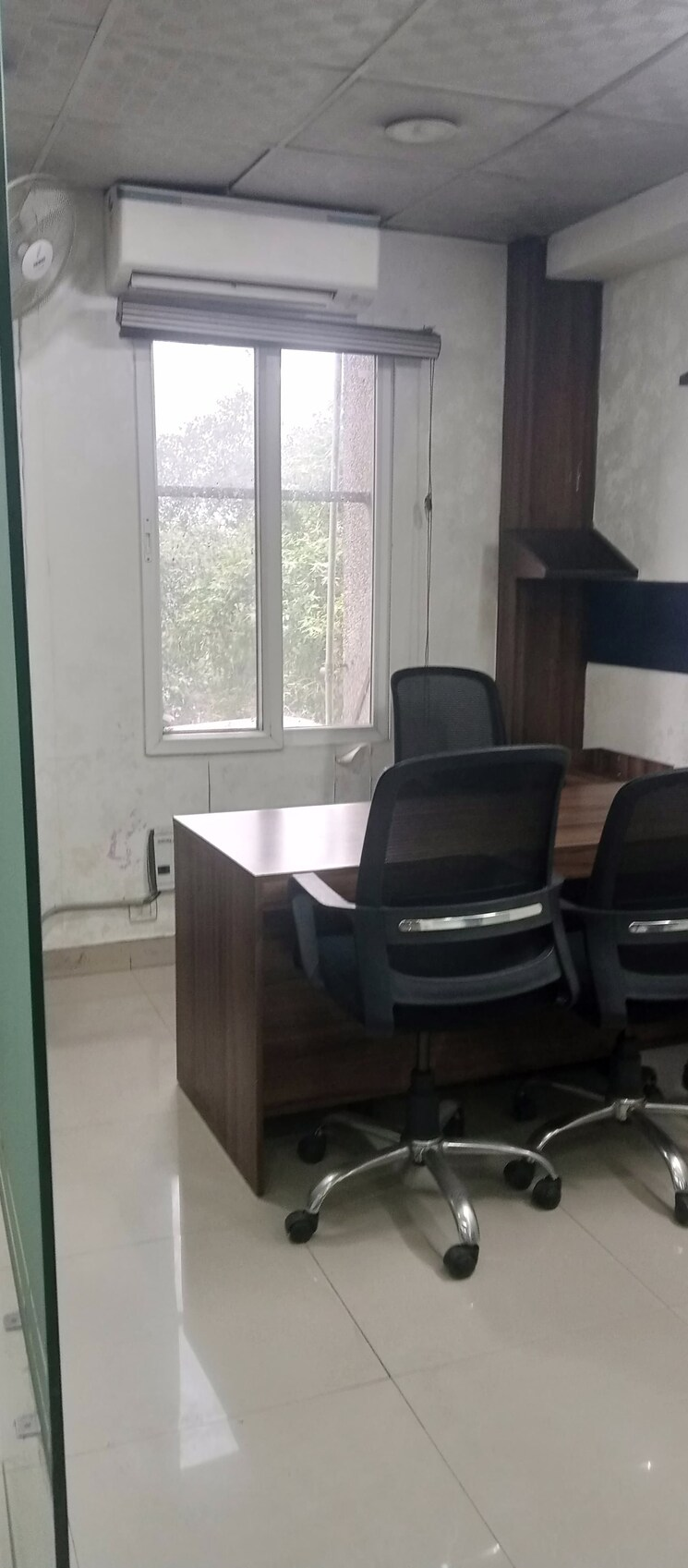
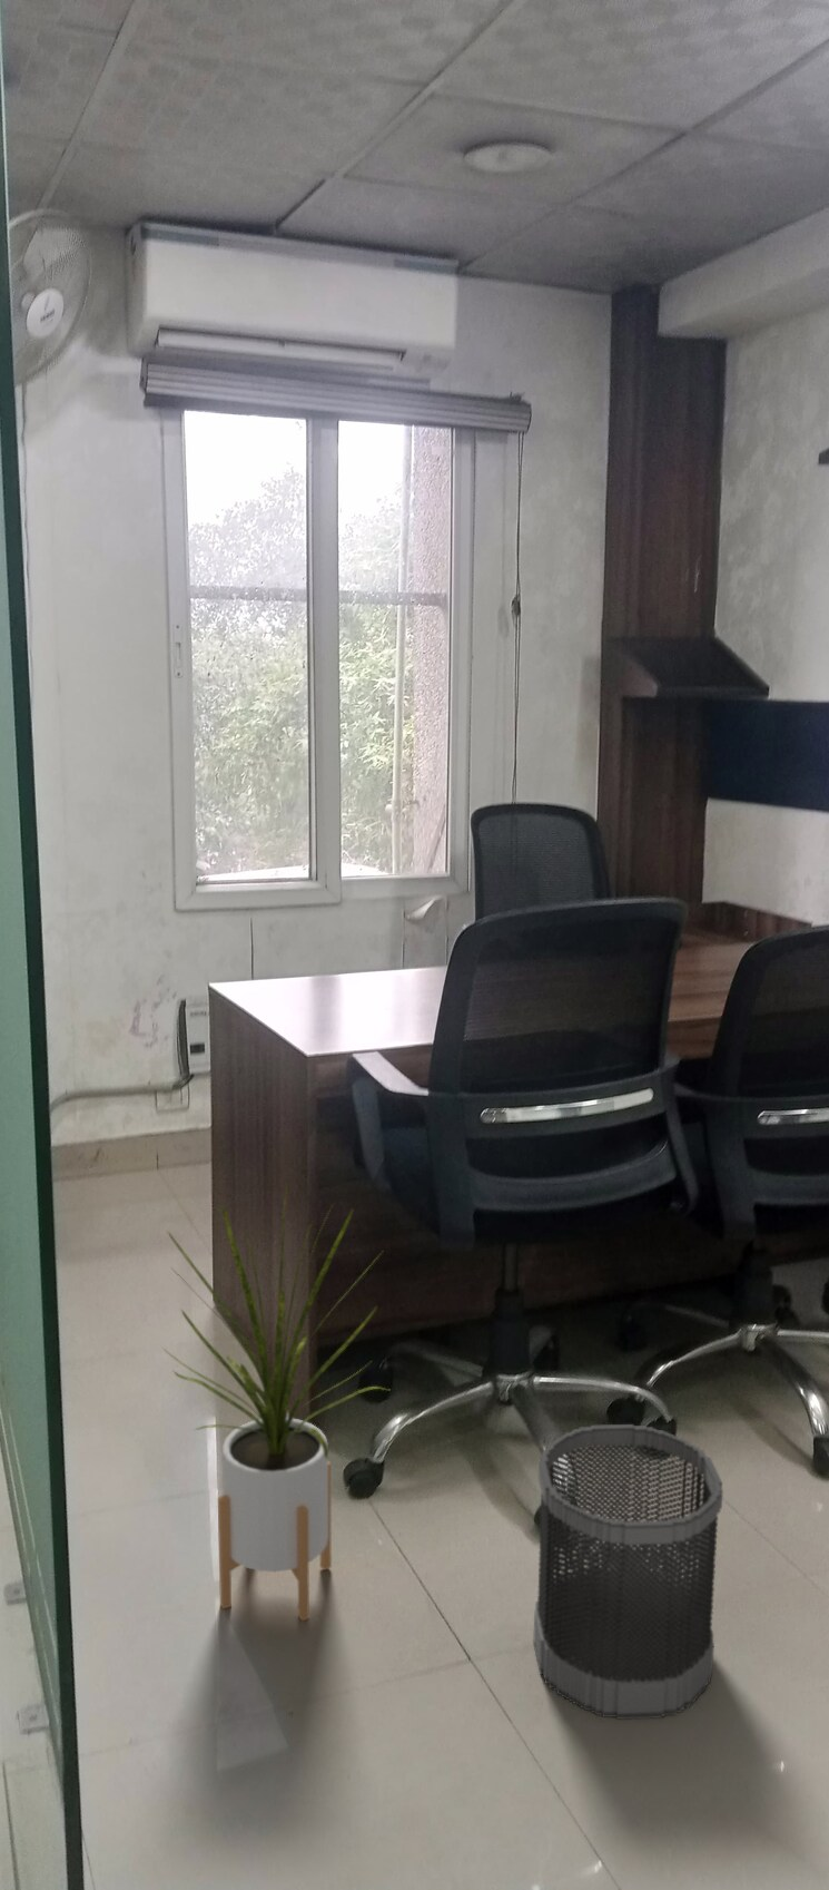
+ wastebasket (625, 1565)
+ house plant (275, 1396)
